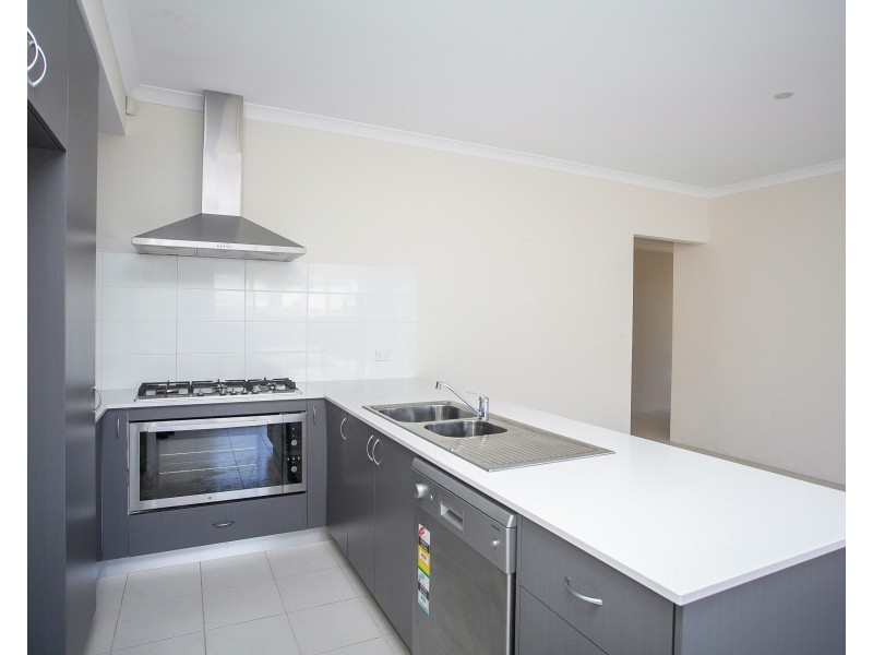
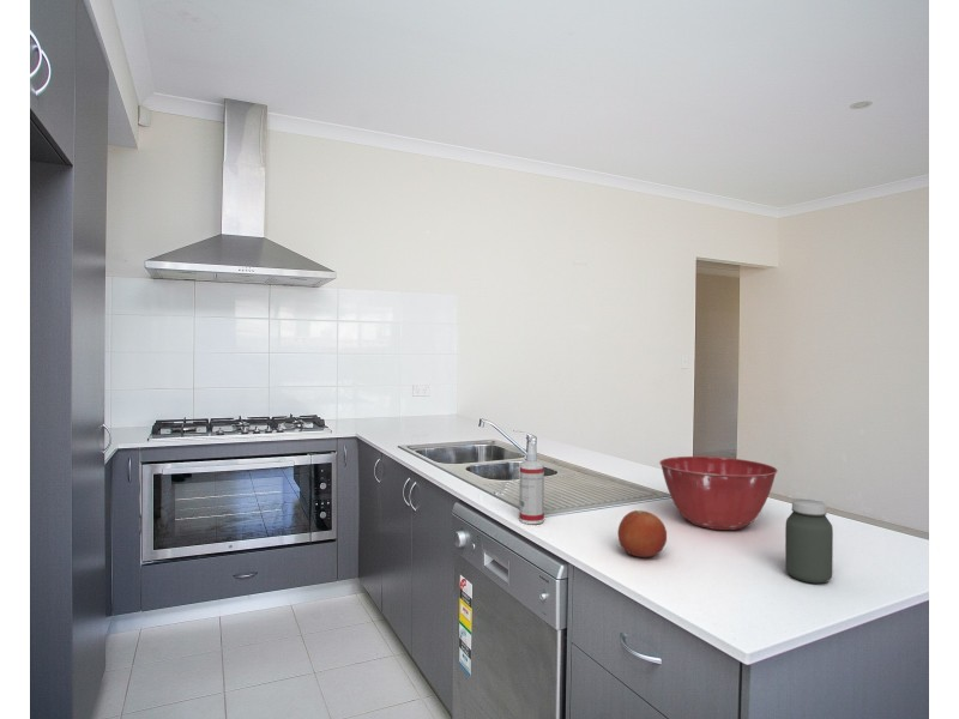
+ jar (808, 539)
+ spray bottle (531, 482)
+ mixing bowl (716, 493)
+ fruit (641, 532)
